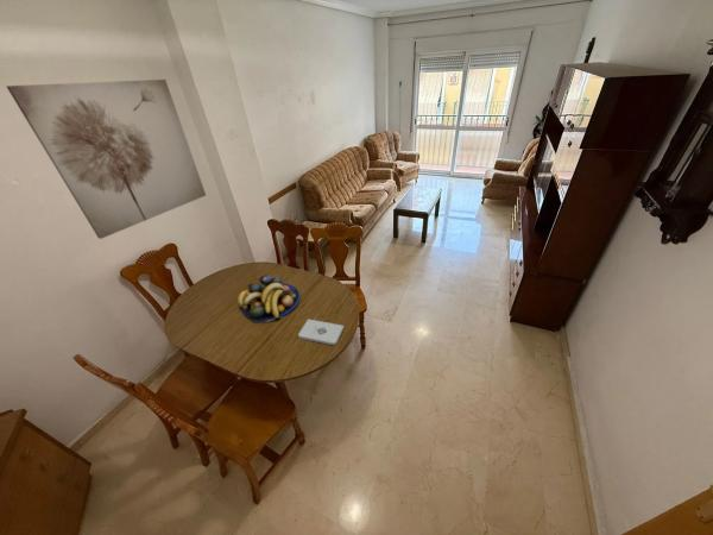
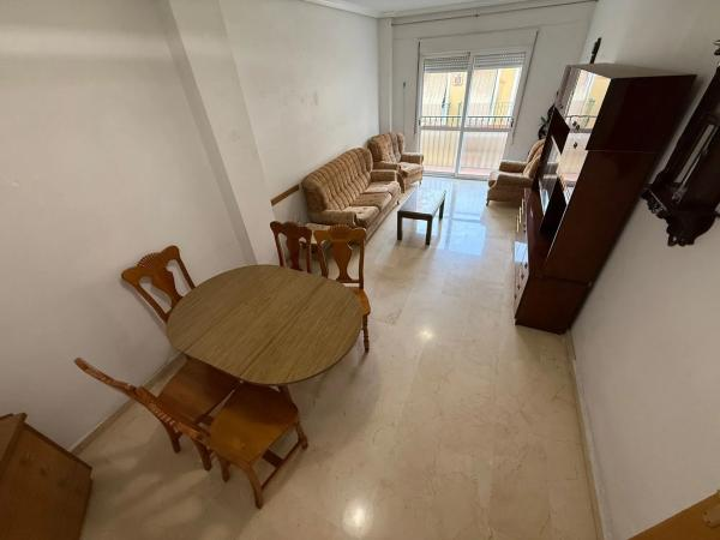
- wall art (133, 155)
- fruit bowl (269, 292)
- notepad (321, 332)
